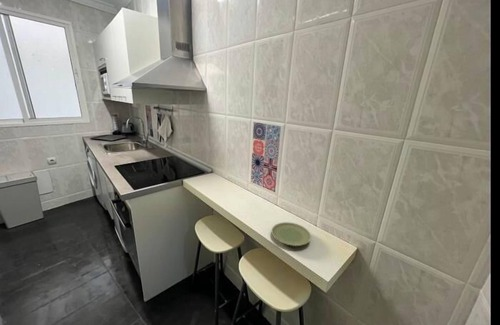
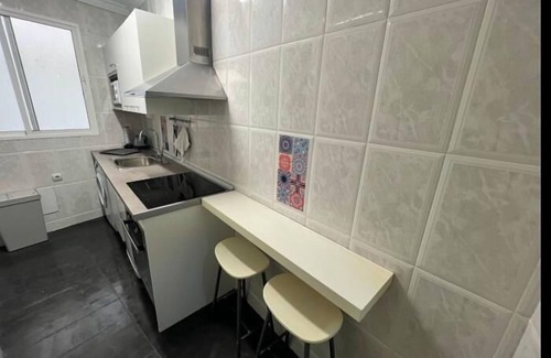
- plate (290, 234)
